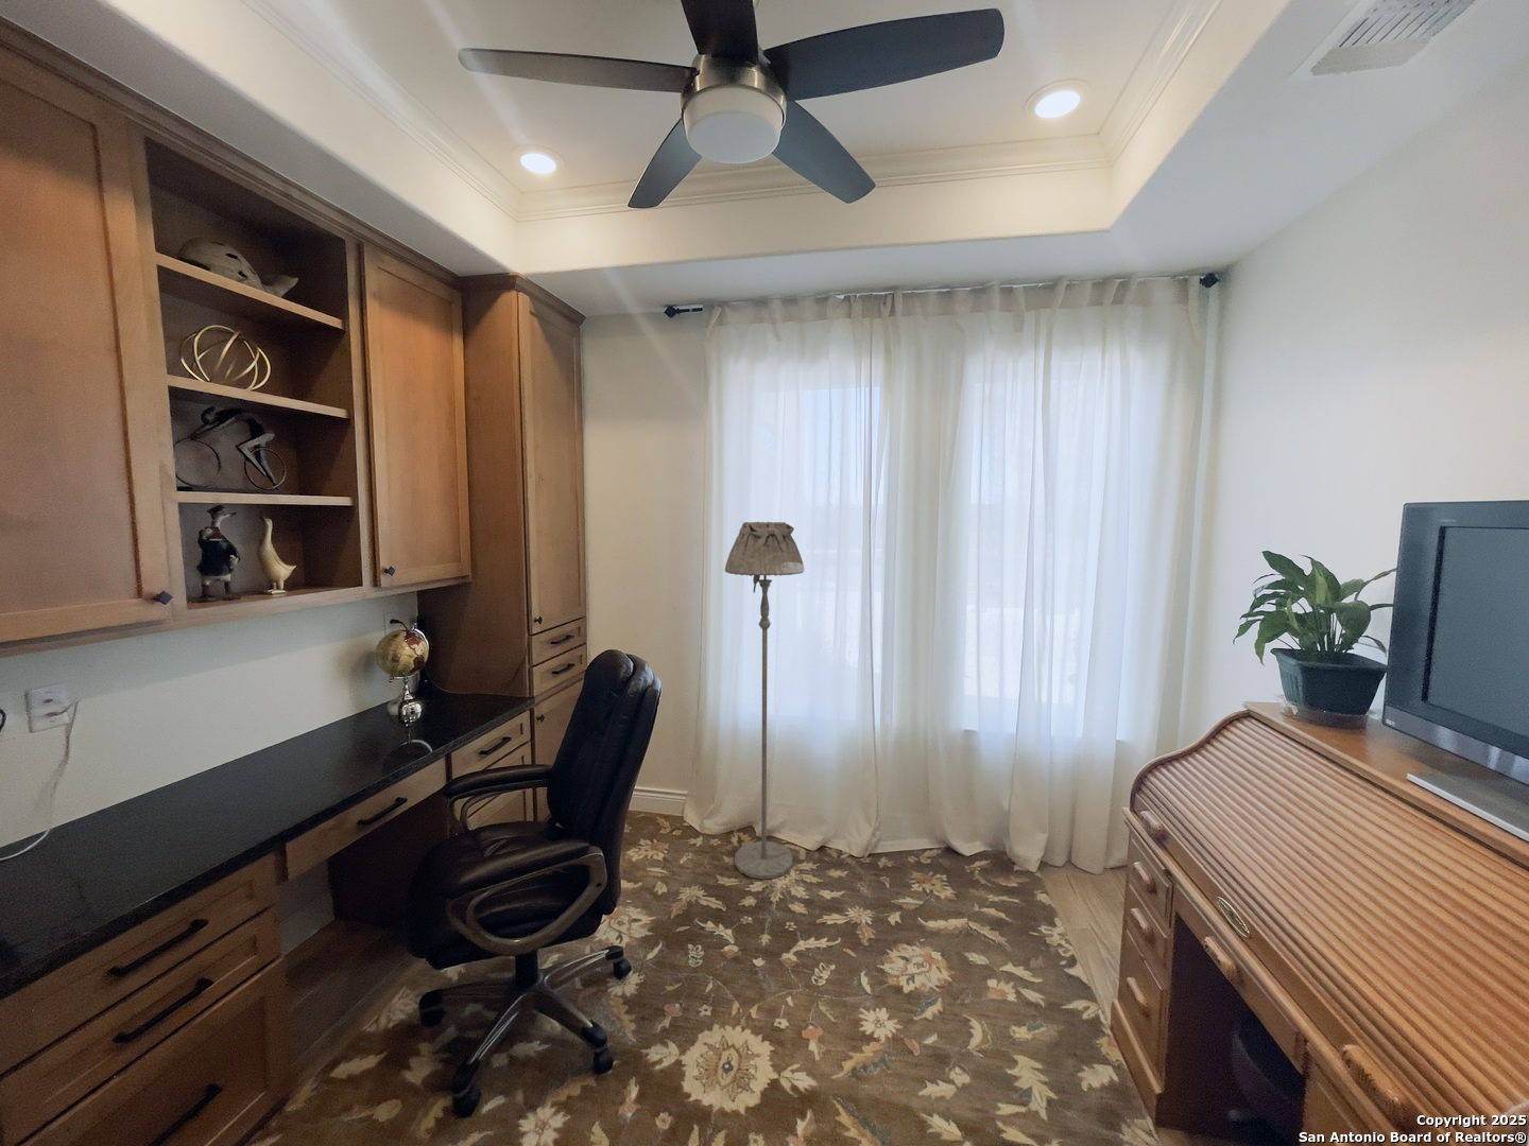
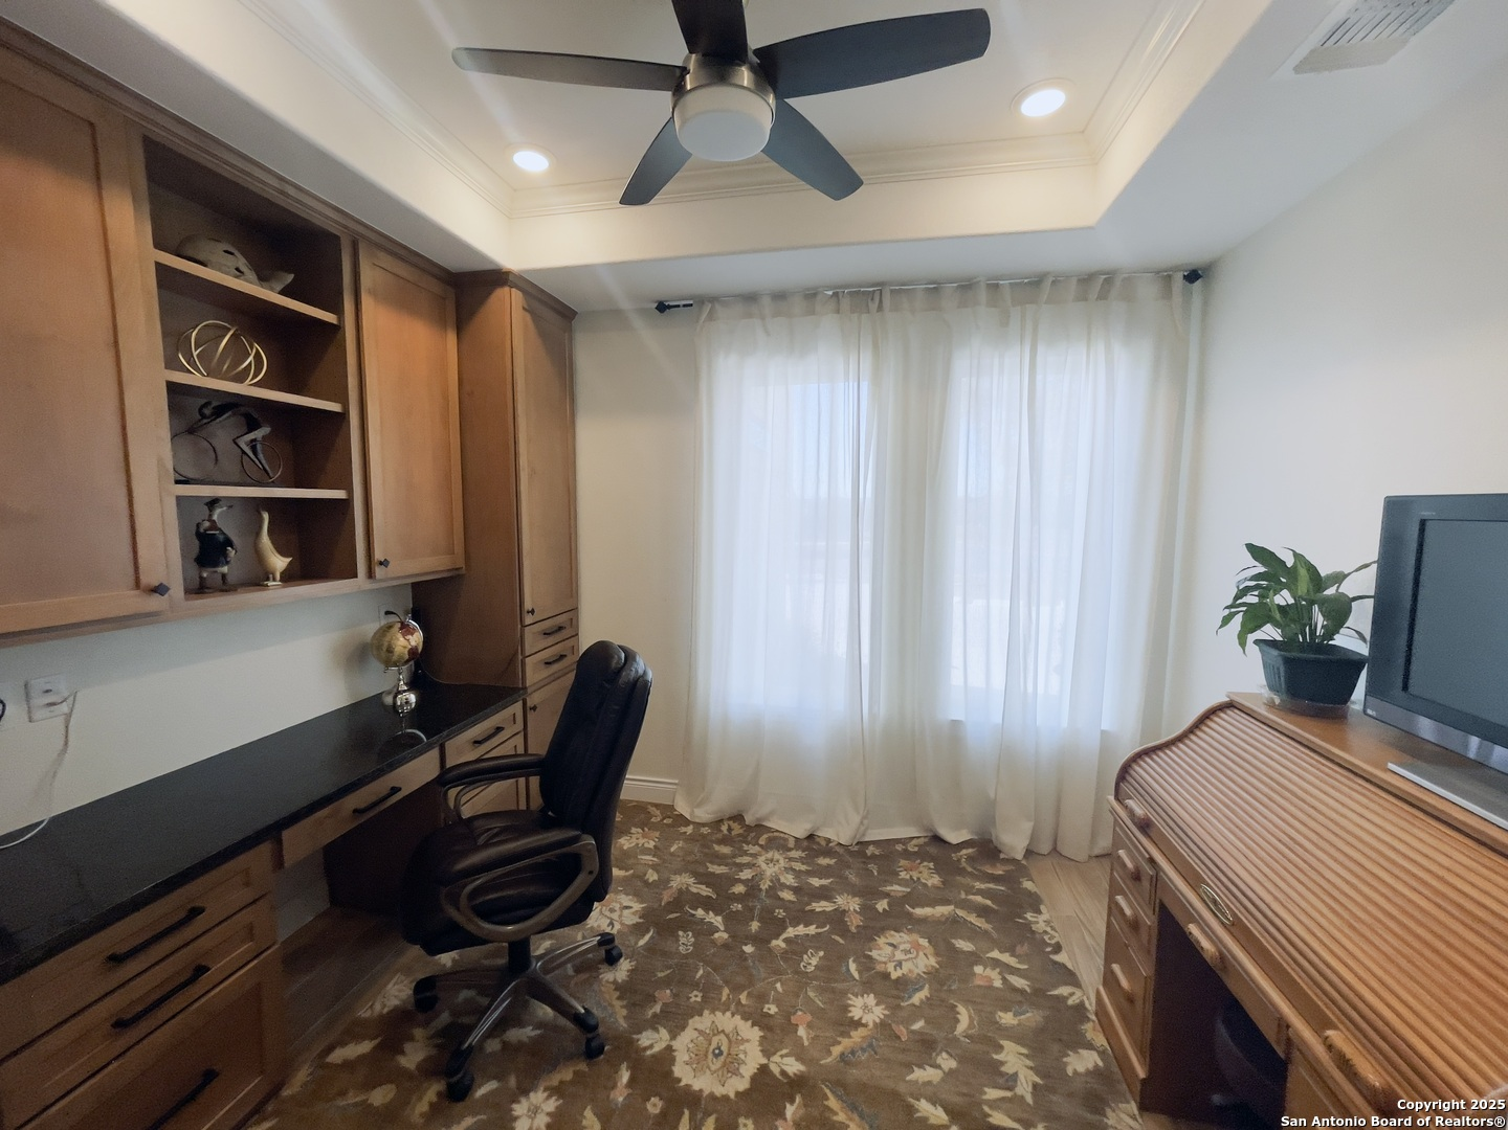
- floor lamp (763, 696)
